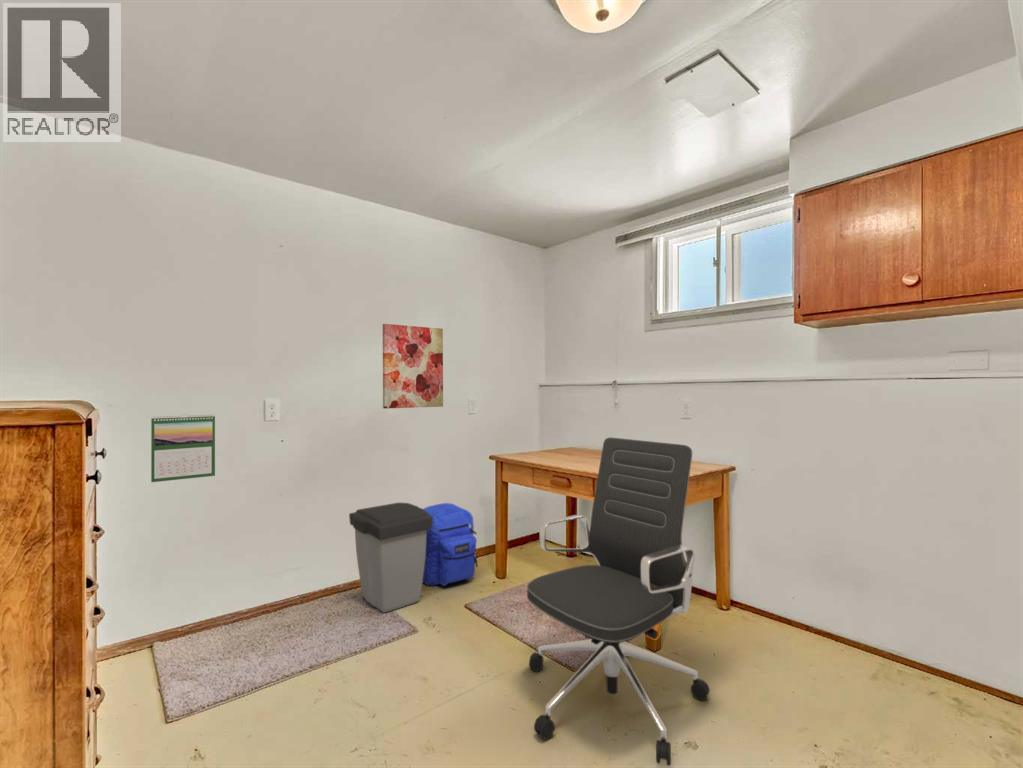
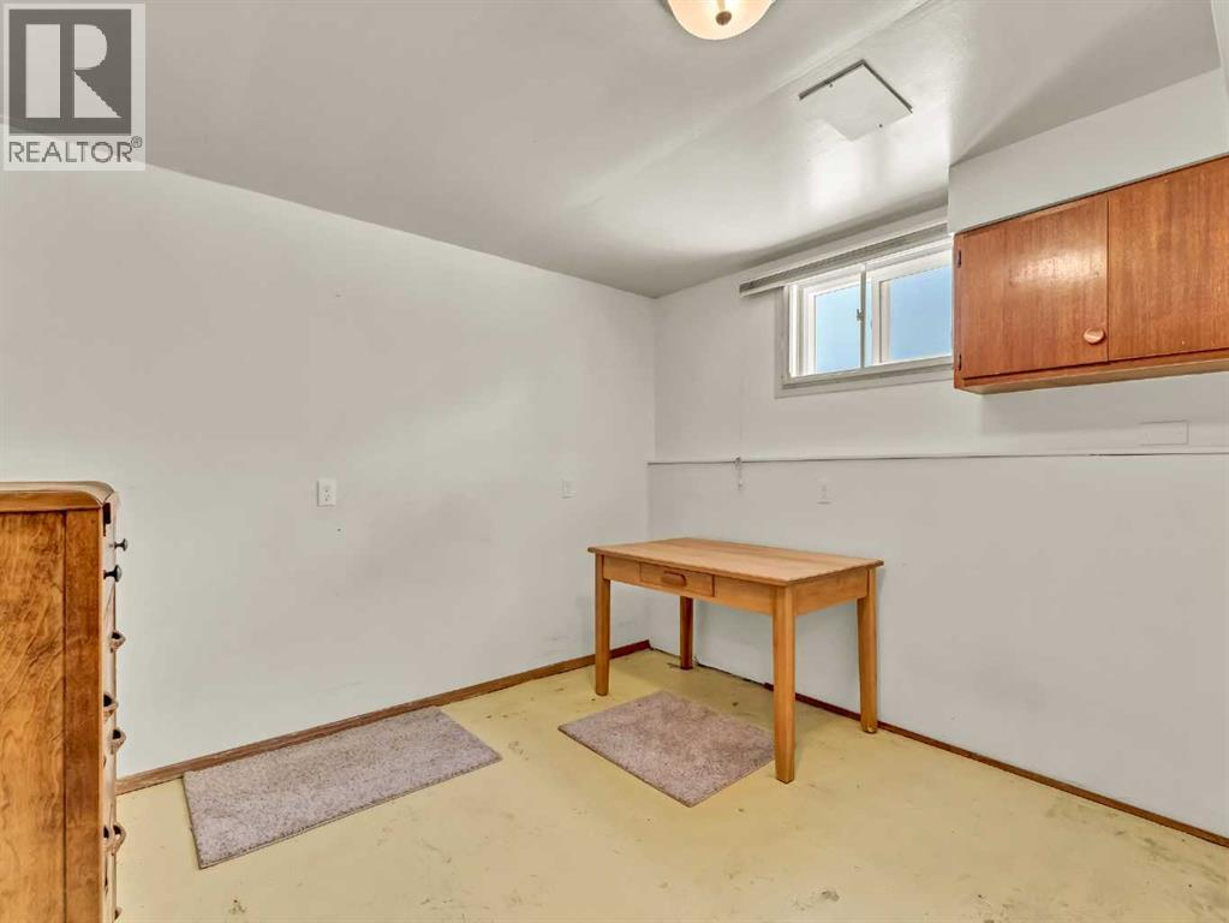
- calendar (184, 446)
- trash can (388, 554)
- wall art (414, 366)
- backpack (449, 541)
- office chair (605, 572)
